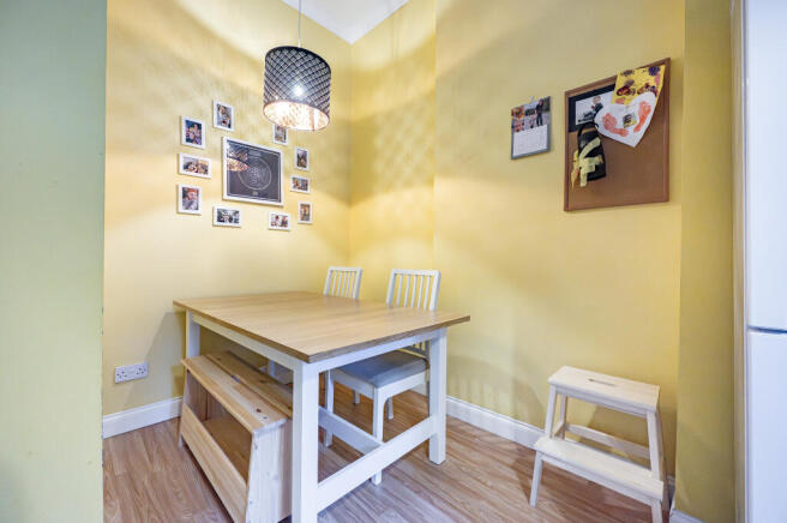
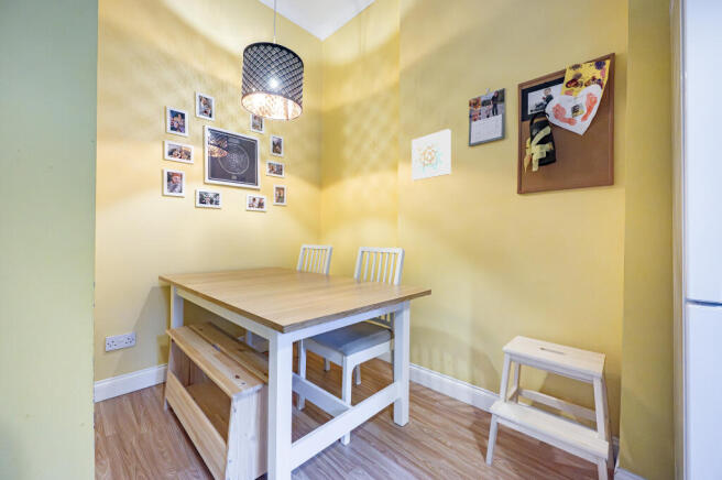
+ wall art (430, 155)
